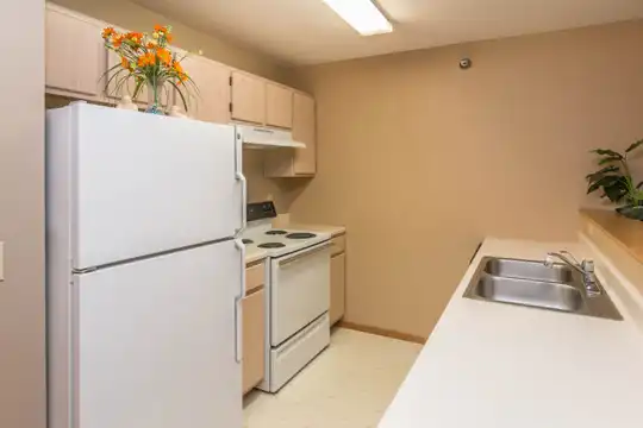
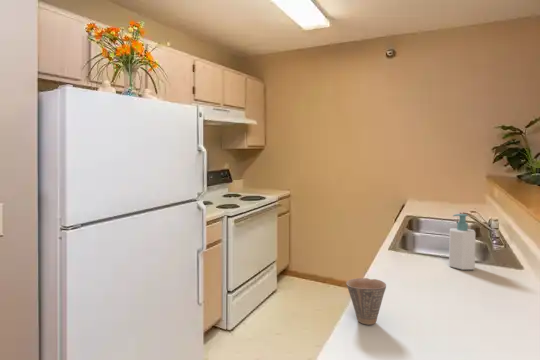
+ soap bottle (462, 240)
+ cup (365, 301)
